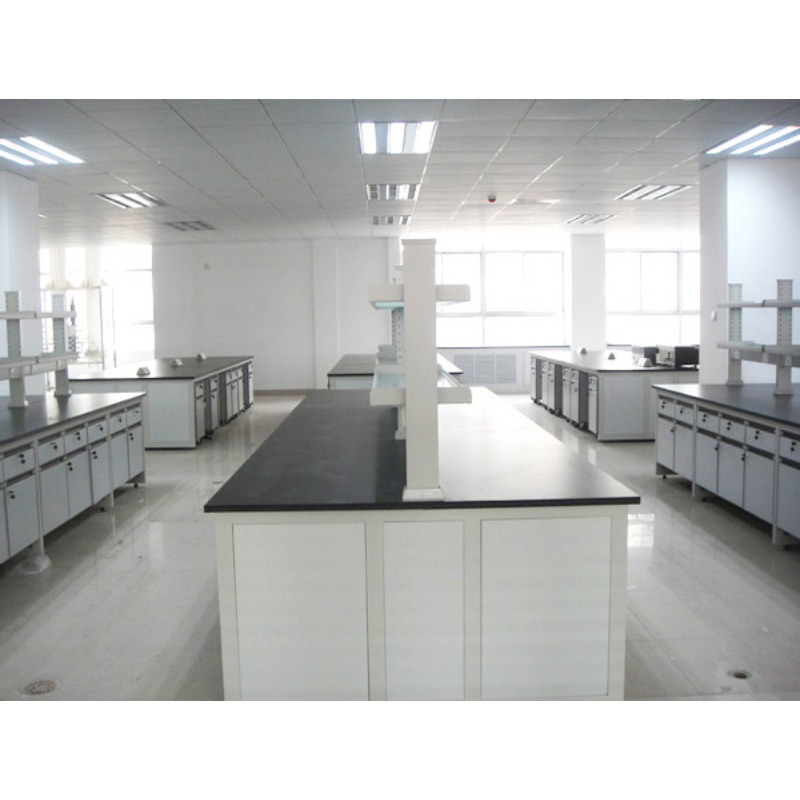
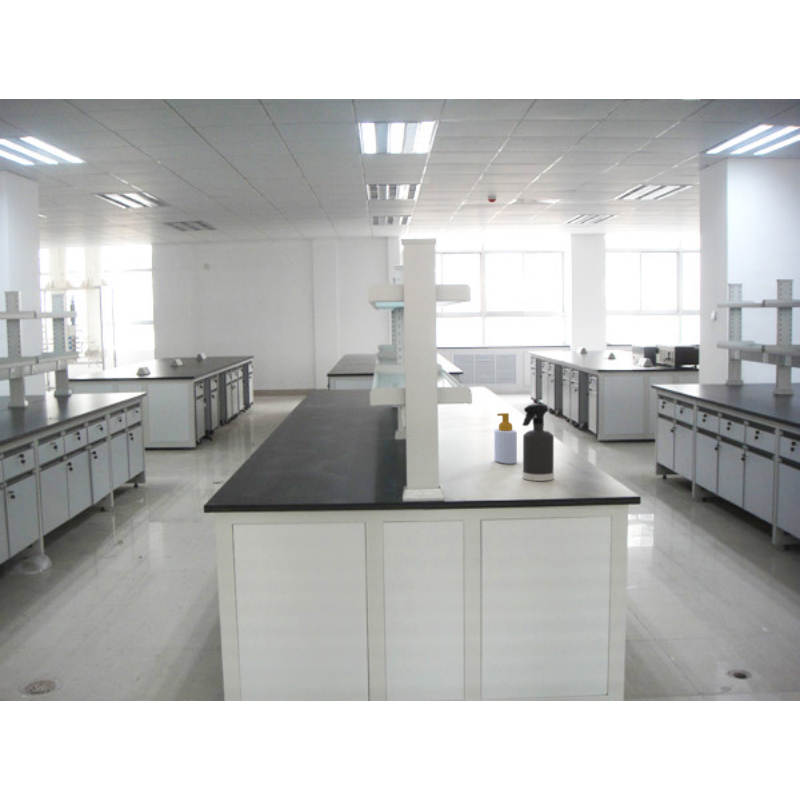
+ spray bottle (536, 441)
+ soap bottle (505, 437)
